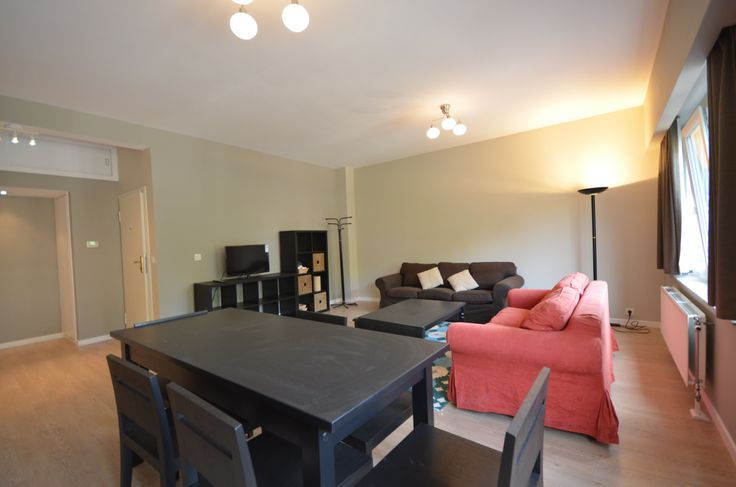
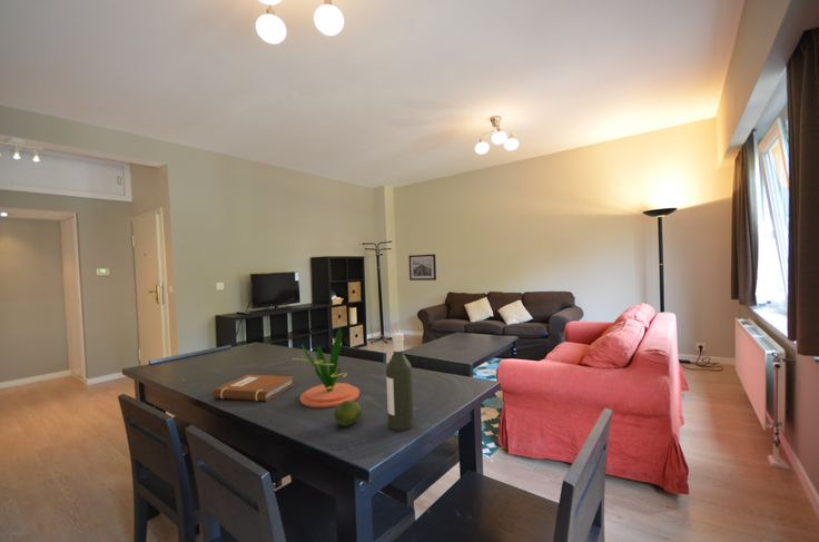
+ plant (327, 364)
+ bottle (398, 378)
+ wall art (422, 267)
+ notebook (254, 386)
+ fruit (347, 412)
